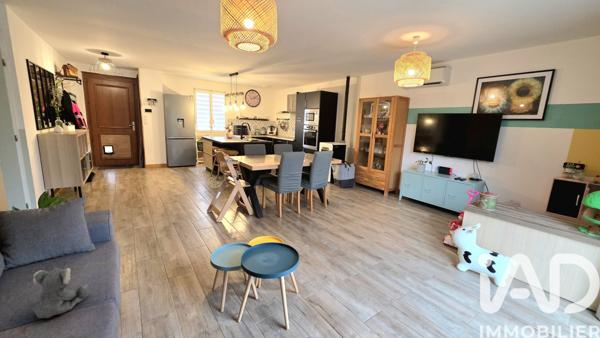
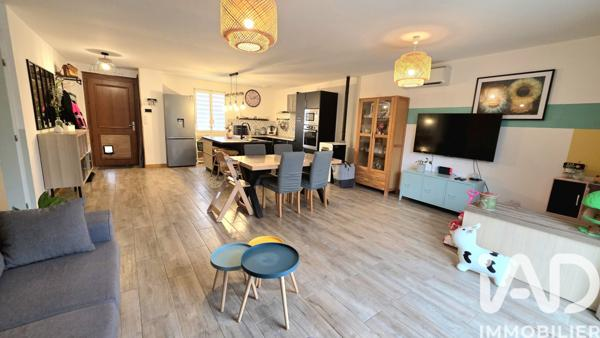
- koala plush (57, 288)
